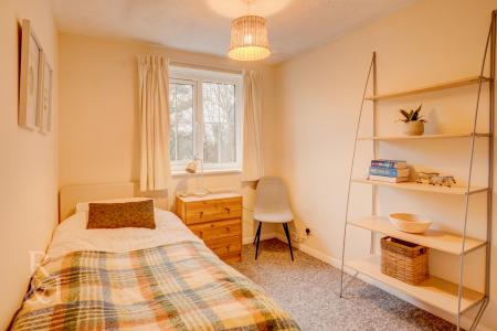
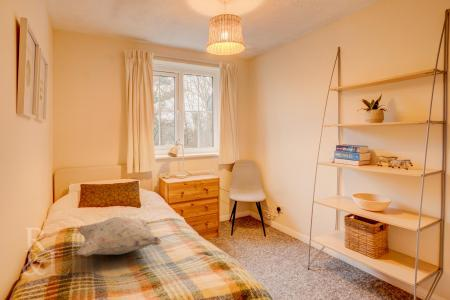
+ decorative pillow (117, 235)
